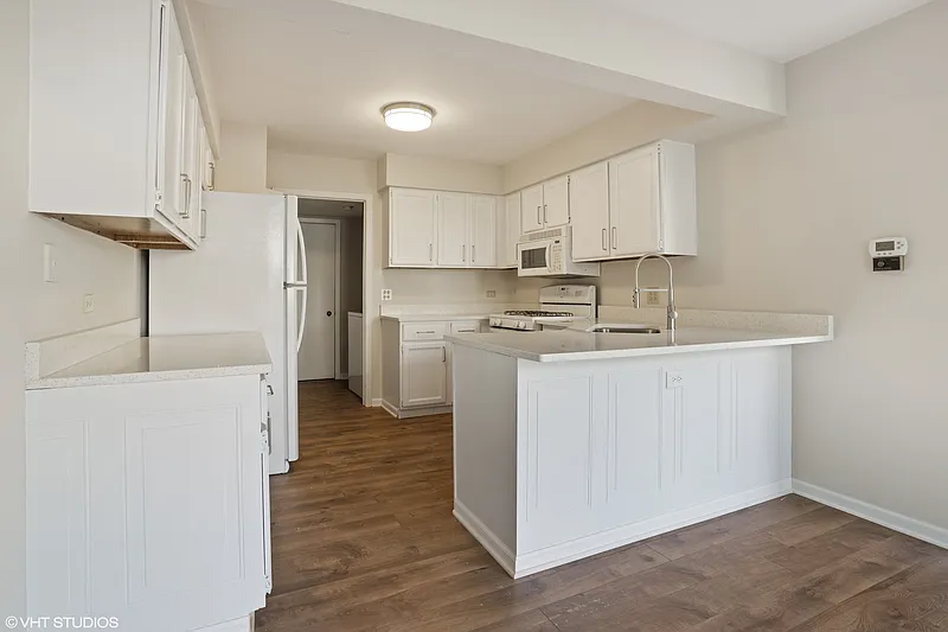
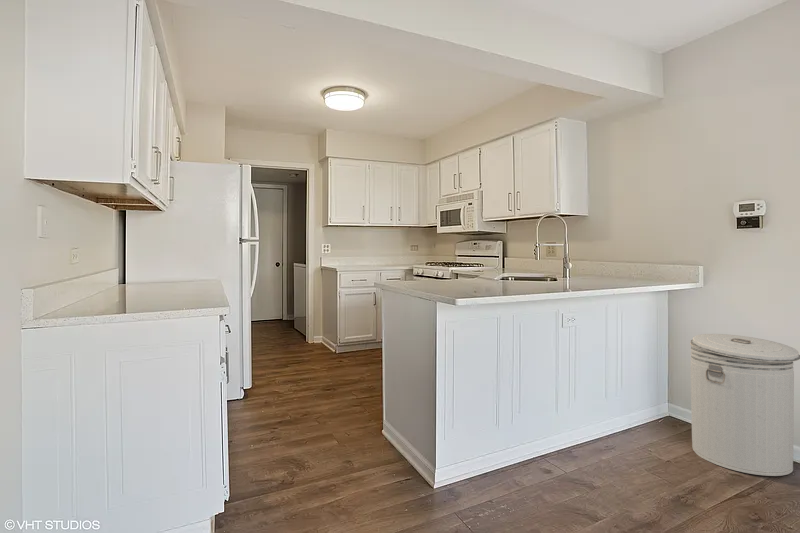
+ can (741, 398)
